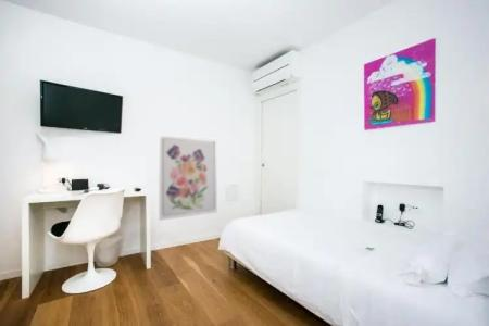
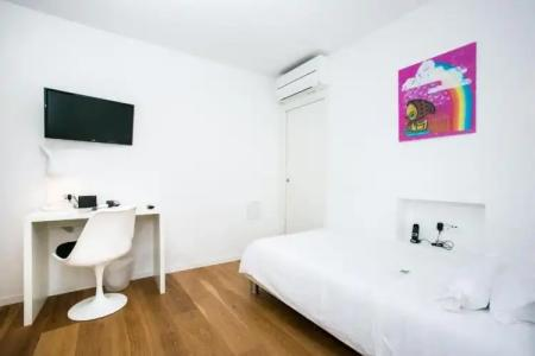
- wall art (189, 176)
